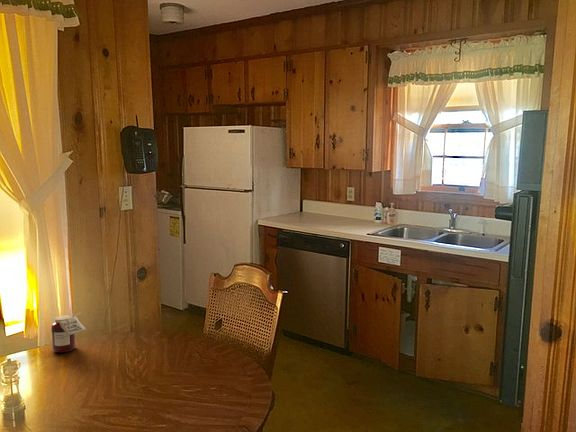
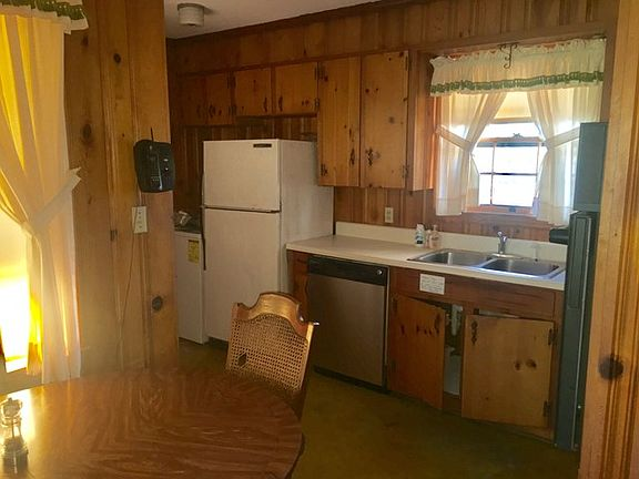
- jar (66, 334)
